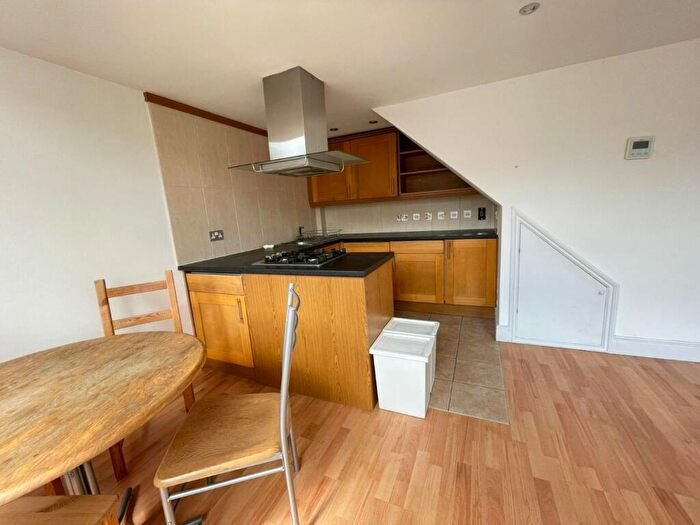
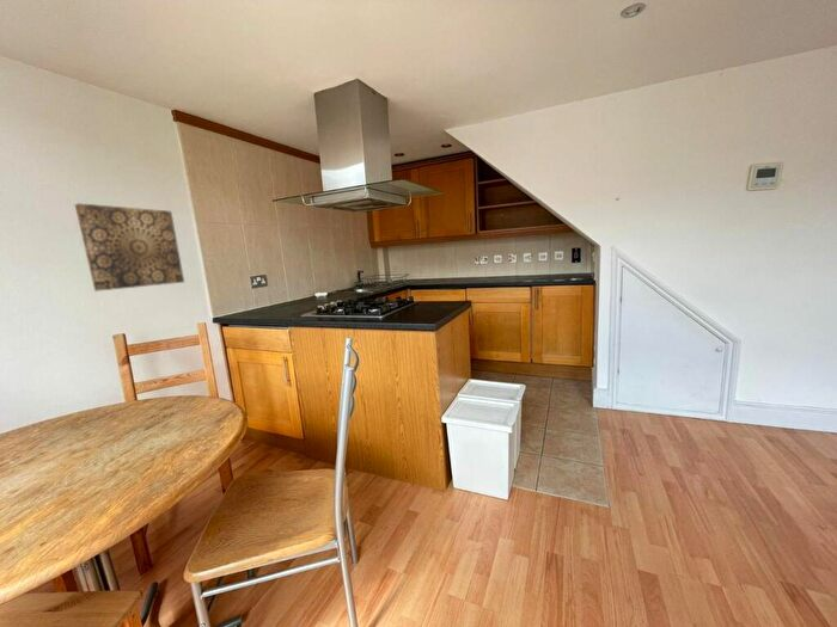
+ wall art (135, 247)
